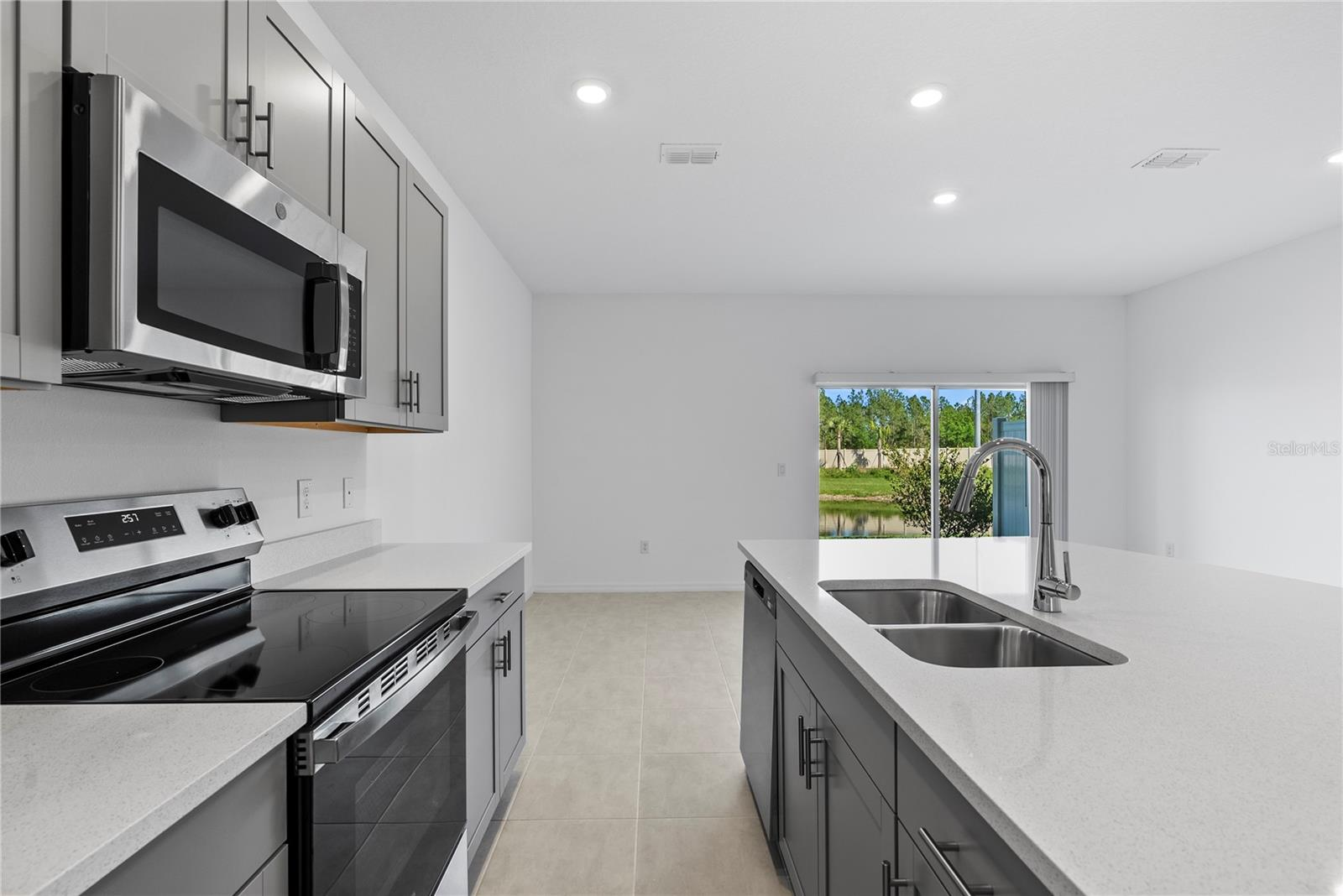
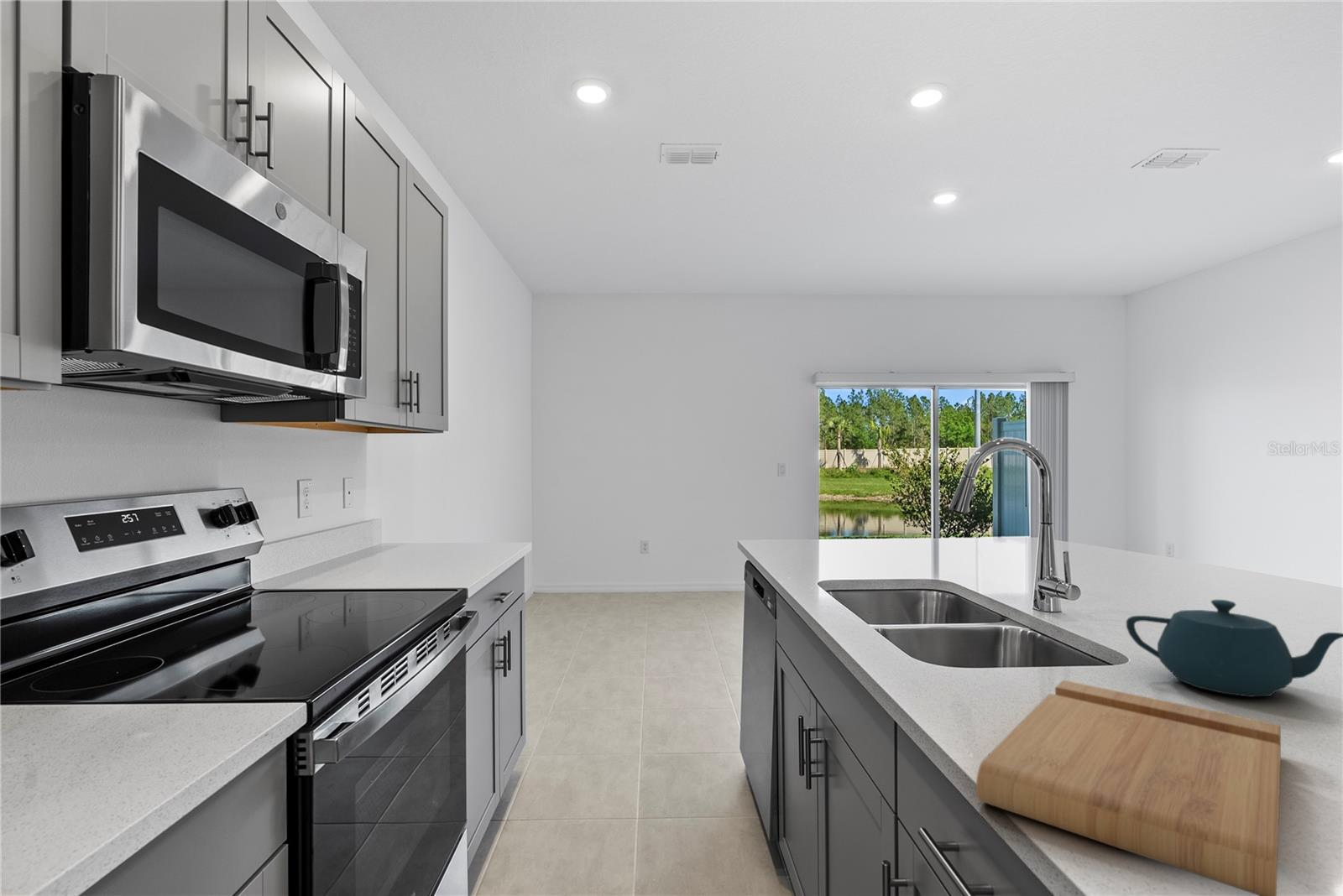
+ teapot (1229, 643)
+ cutting board (1140, 760)
